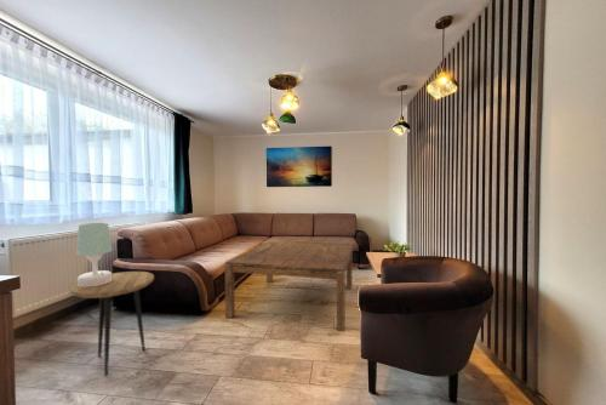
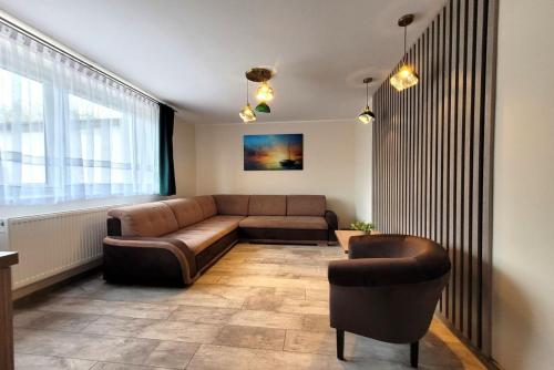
- side table (109, 320)
- table lamp (95, 252)
- coffee table (297, 275)
